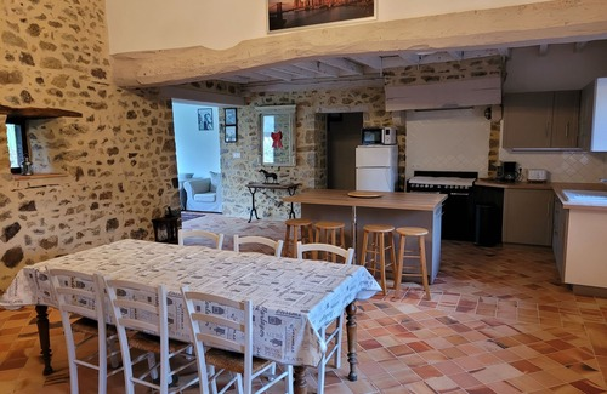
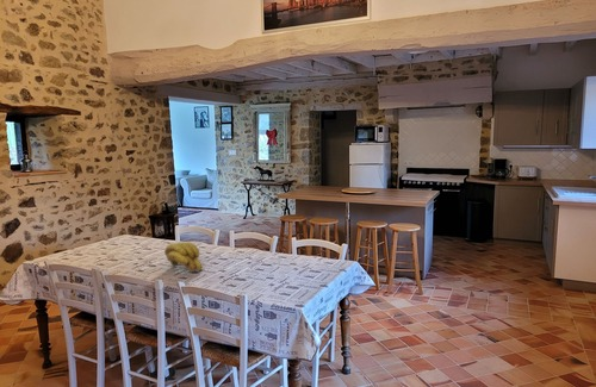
+ banana bunch (182, 256)
